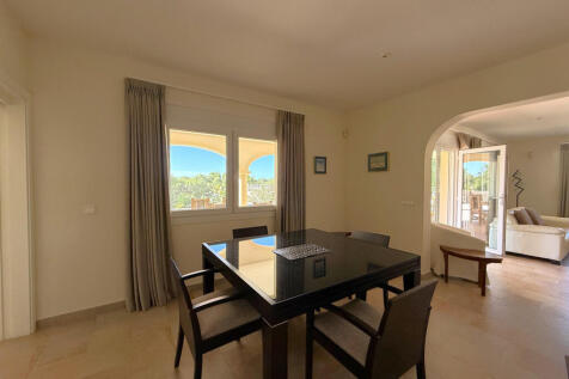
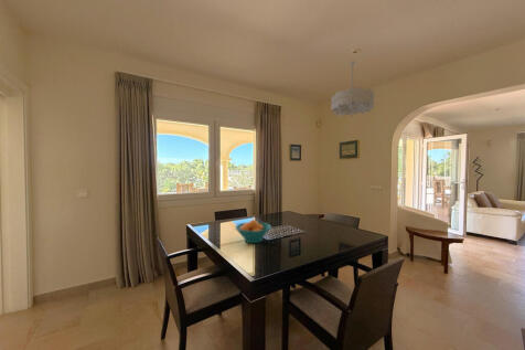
+ chandelier (352, 87)
+ fruit bowl (253, 230)
